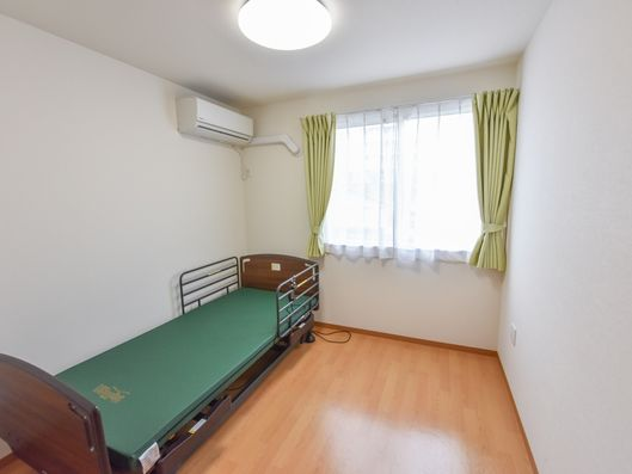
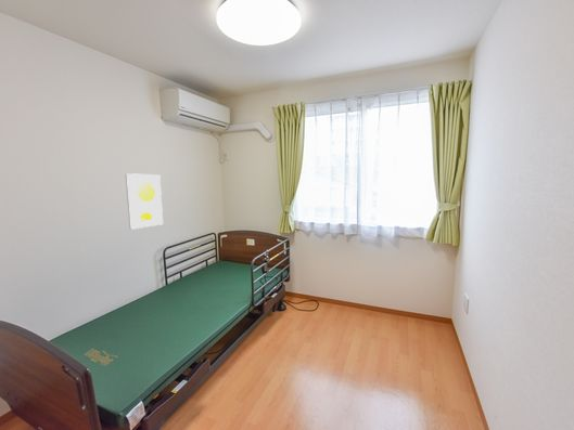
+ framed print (145, 200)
